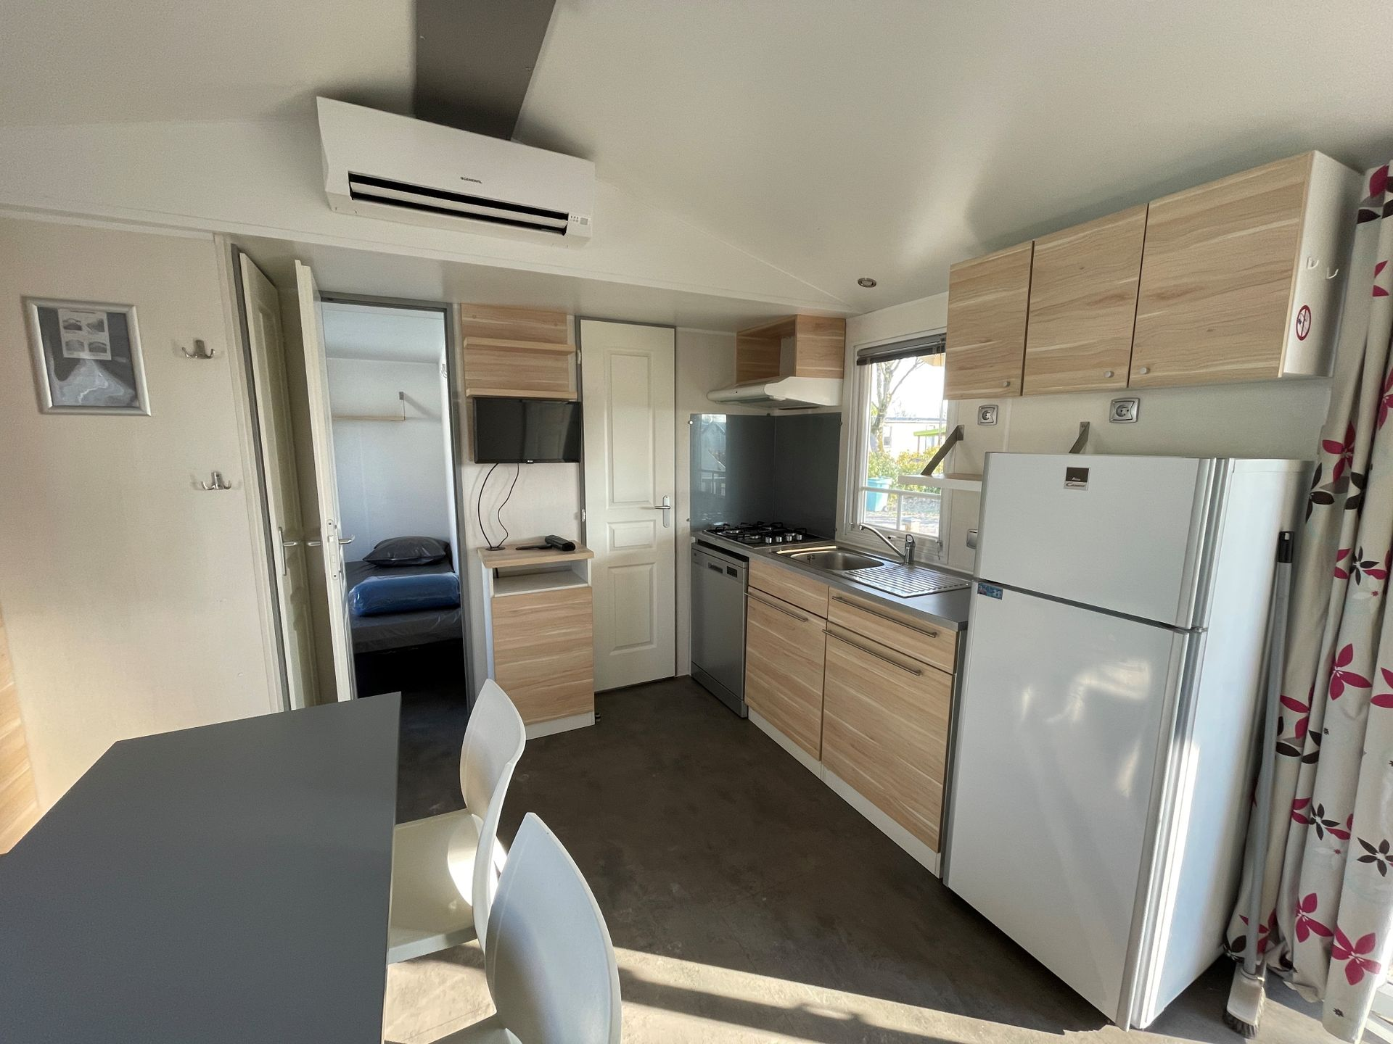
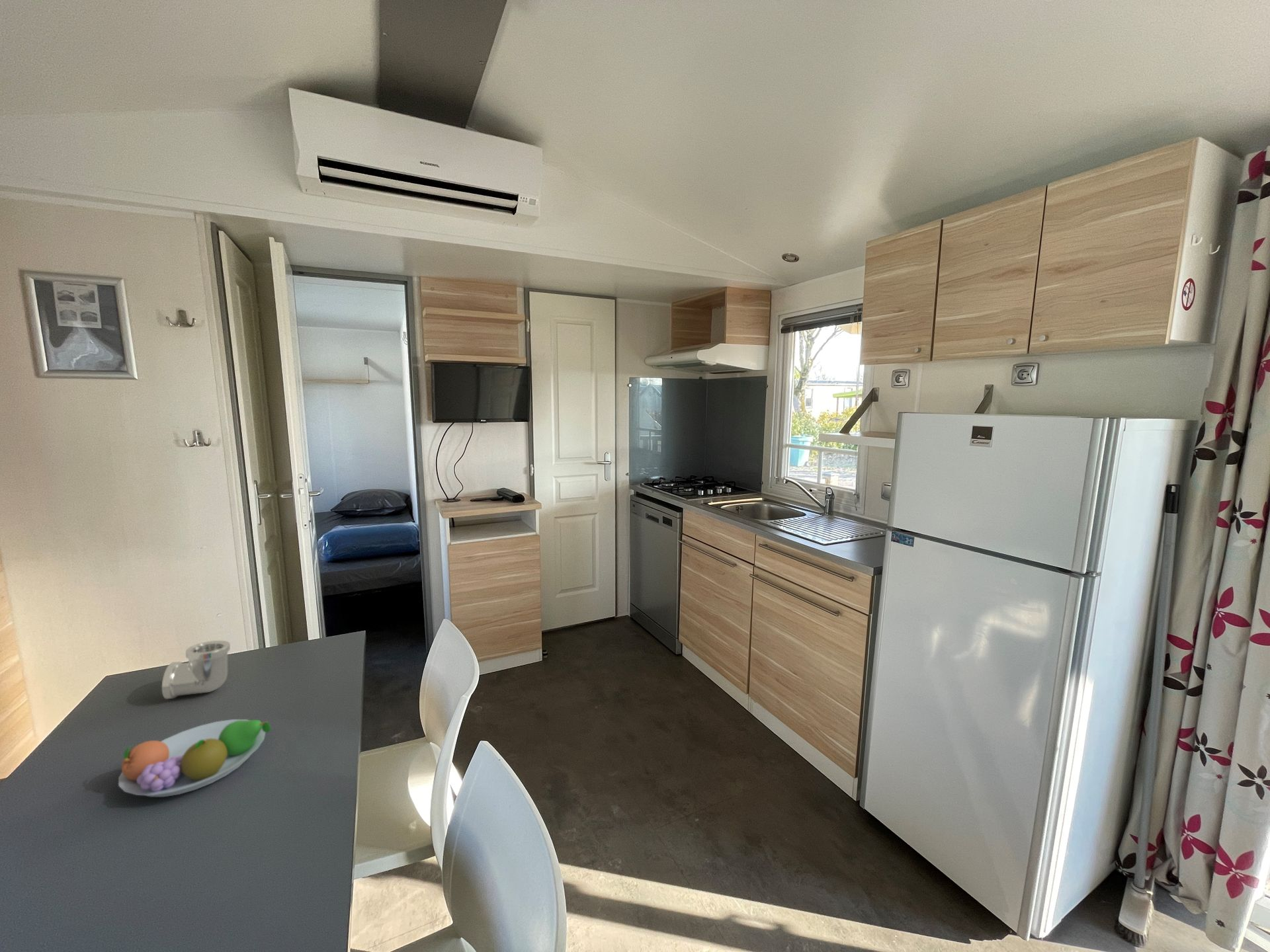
+ pipe fitting (200, 669)
+ fruit bowl (200, 743)
